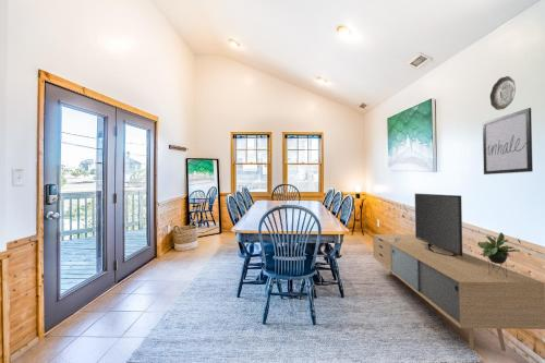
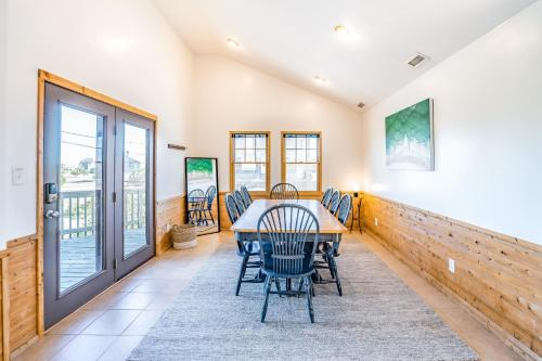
- wall art (505, 144)
- decorative plate (504, 93)
- media console (431, 249)
